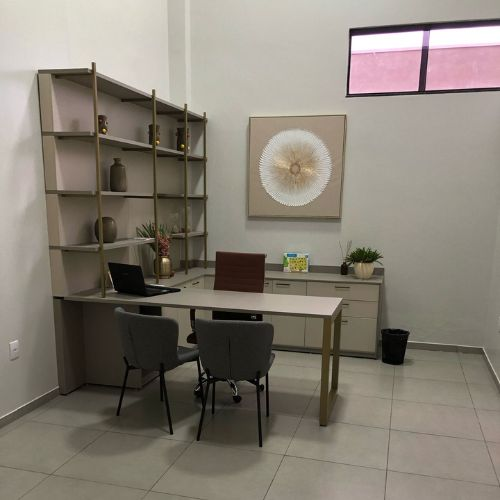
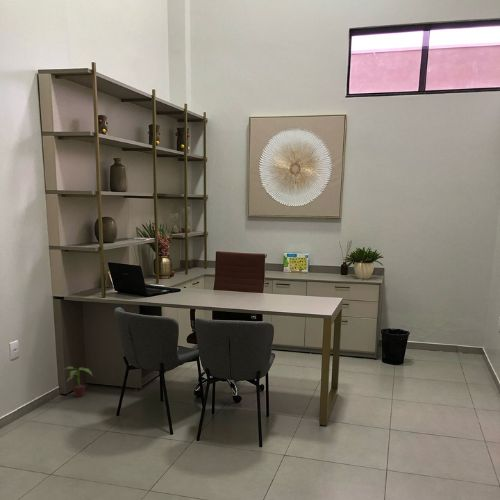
+ potted plant (77, 380)
